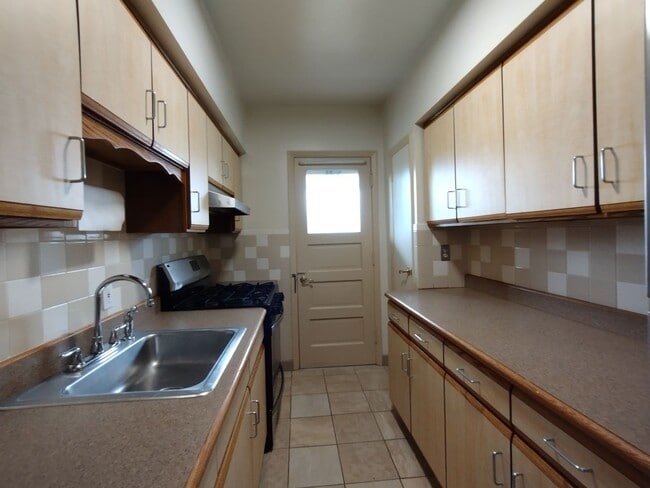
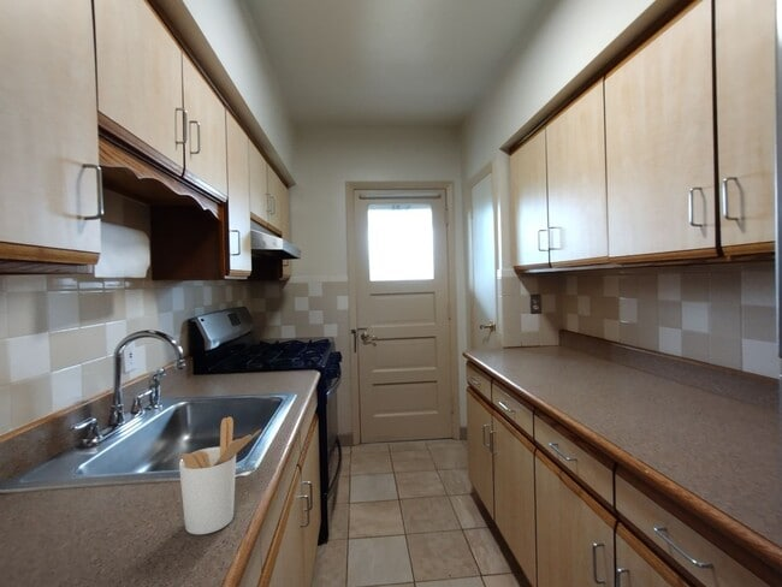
+ utensil holder (220, 474)
